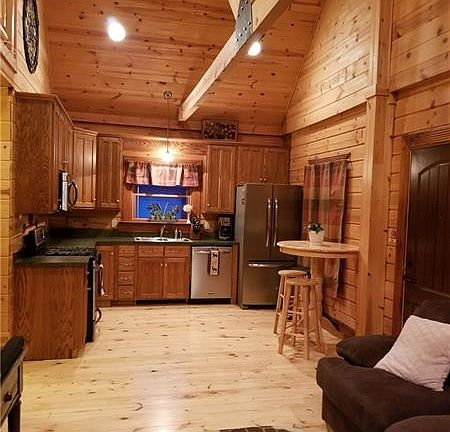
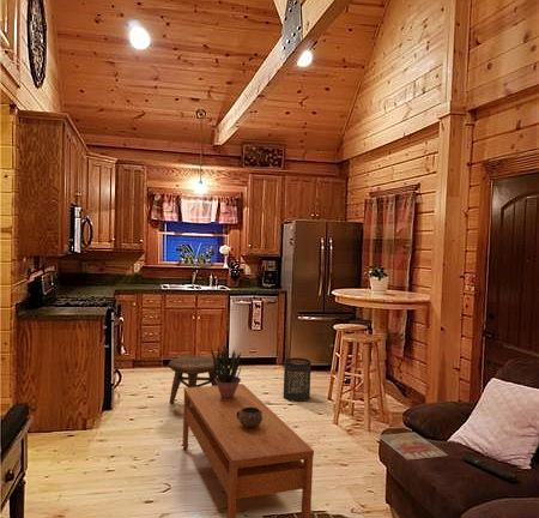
+ potted plant (225, 371)
+ coffee table (237, 447)
+ remote control (489, 468)
+ decorative bowl (250, 417)
+ magazine (411, 445)
+ trash can (297, 379)
+ stool (195, 384)
